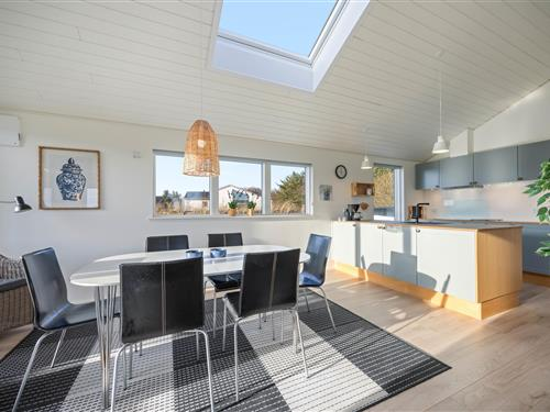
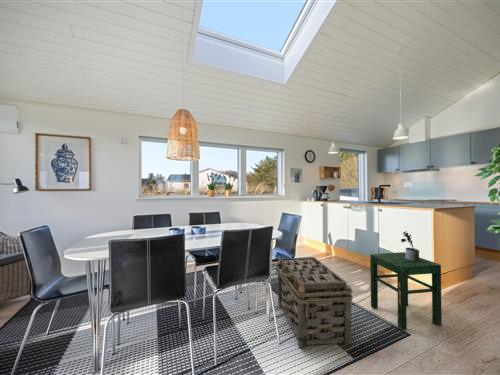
+ basket (307, 292)
+ stool (403, 287)
+ potted plant (410, 244)
